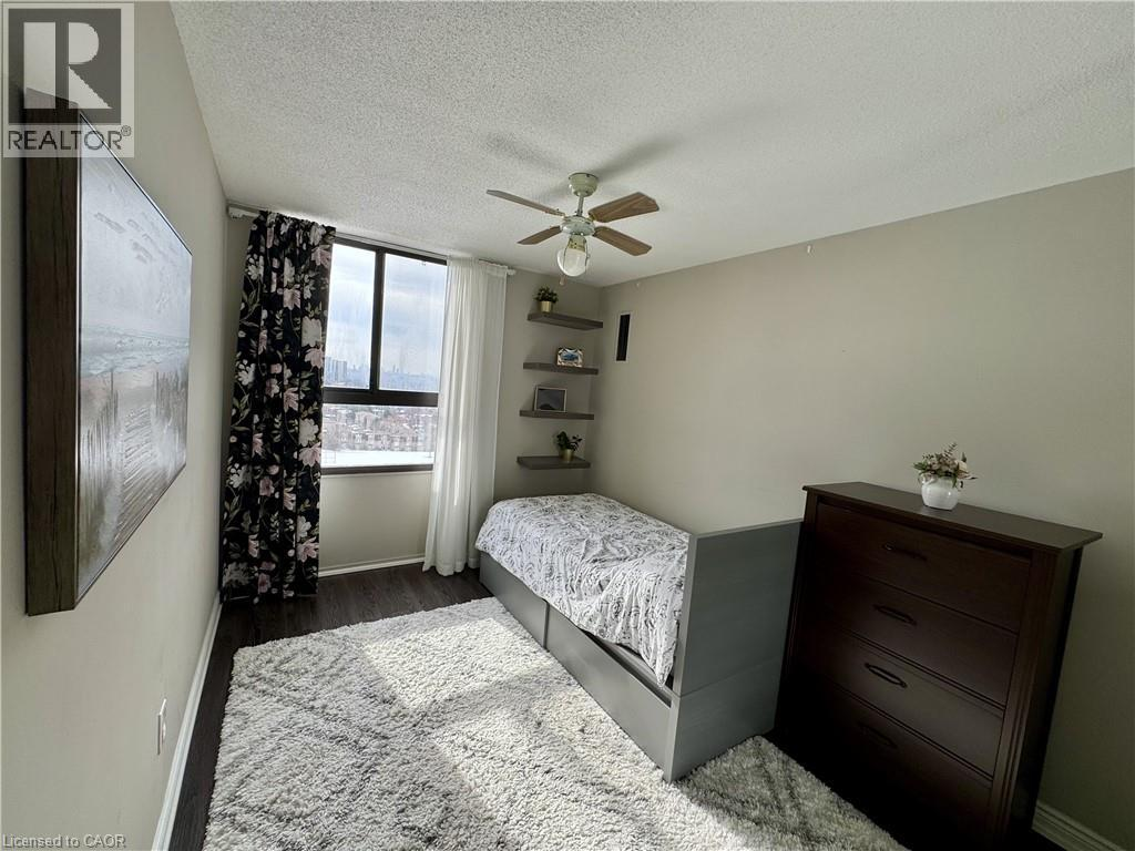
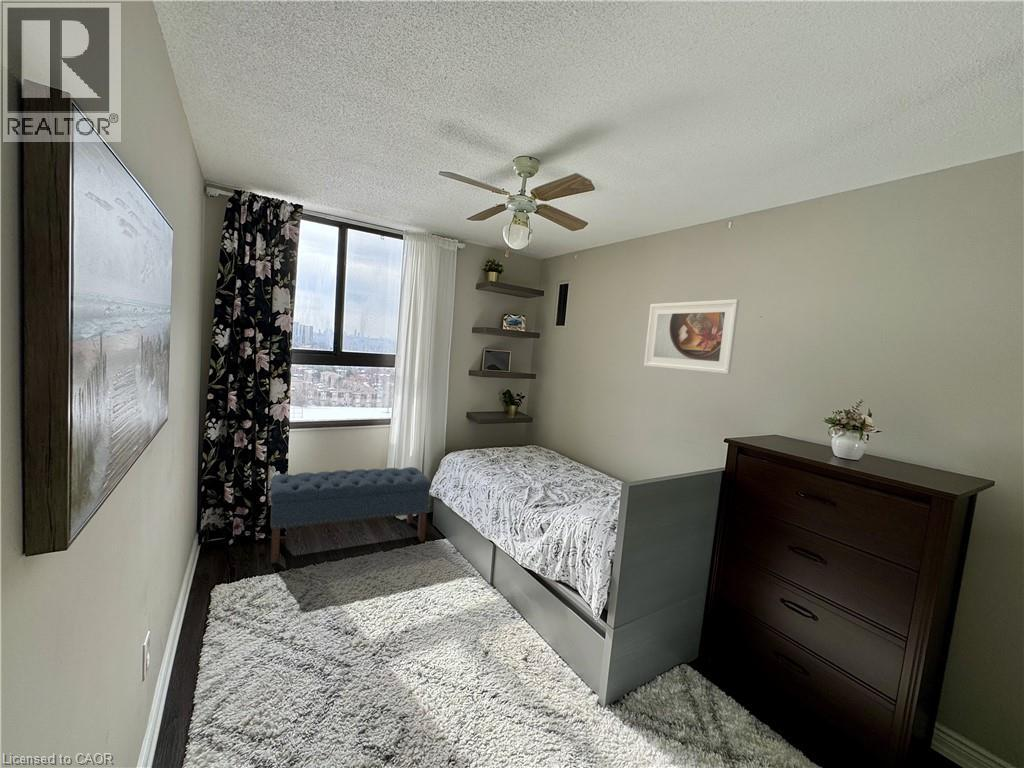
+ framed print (686, 336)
+ bench (351, 507)
